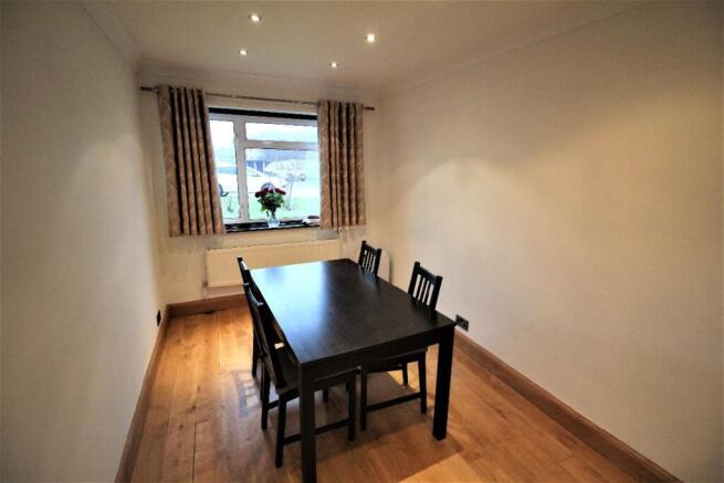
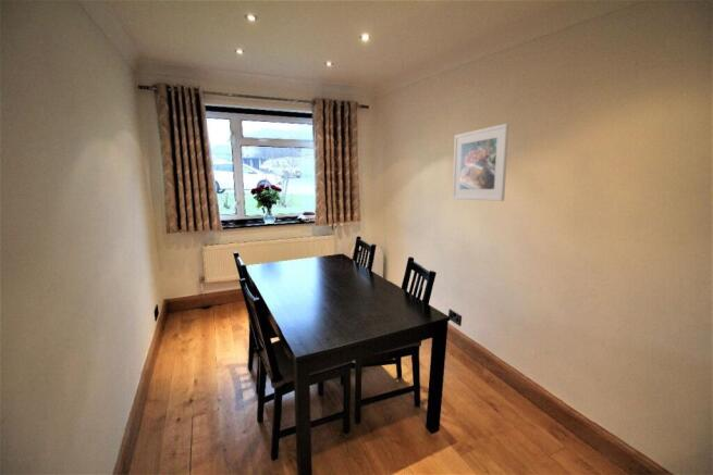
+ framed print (477, 165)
